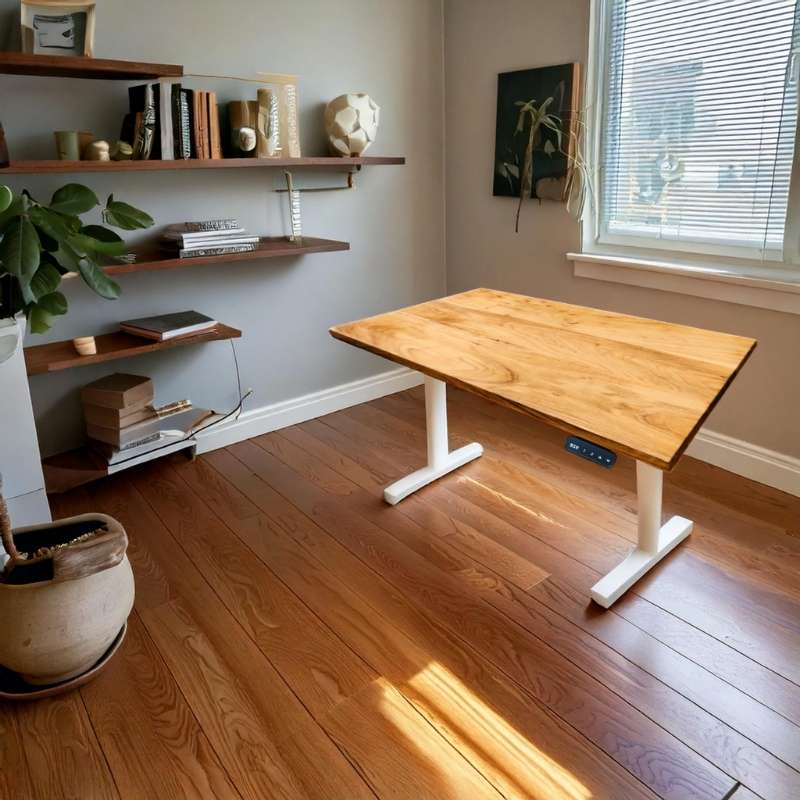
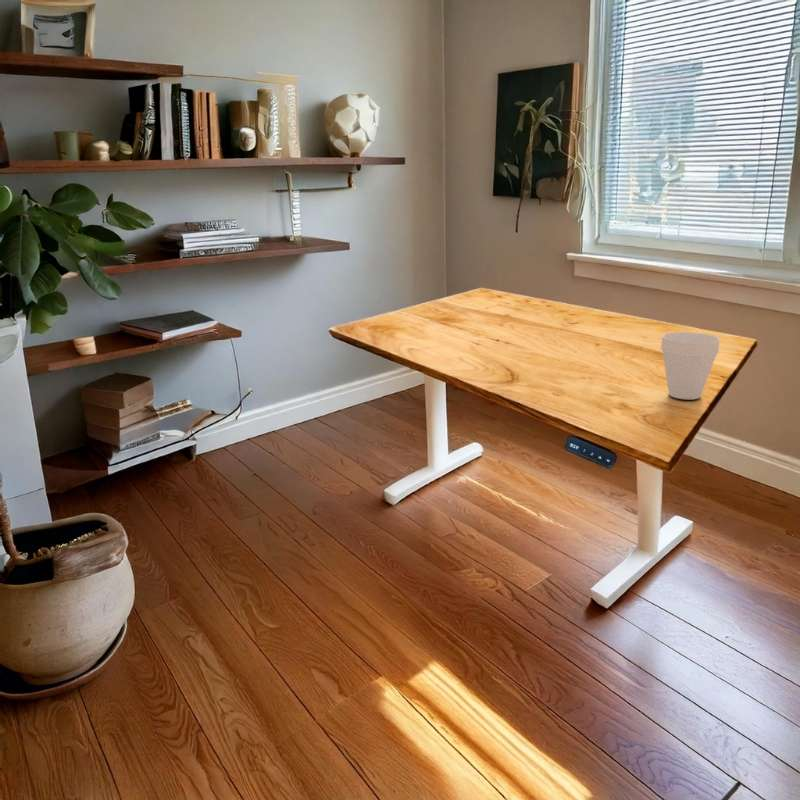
+ cup (687, 366)
